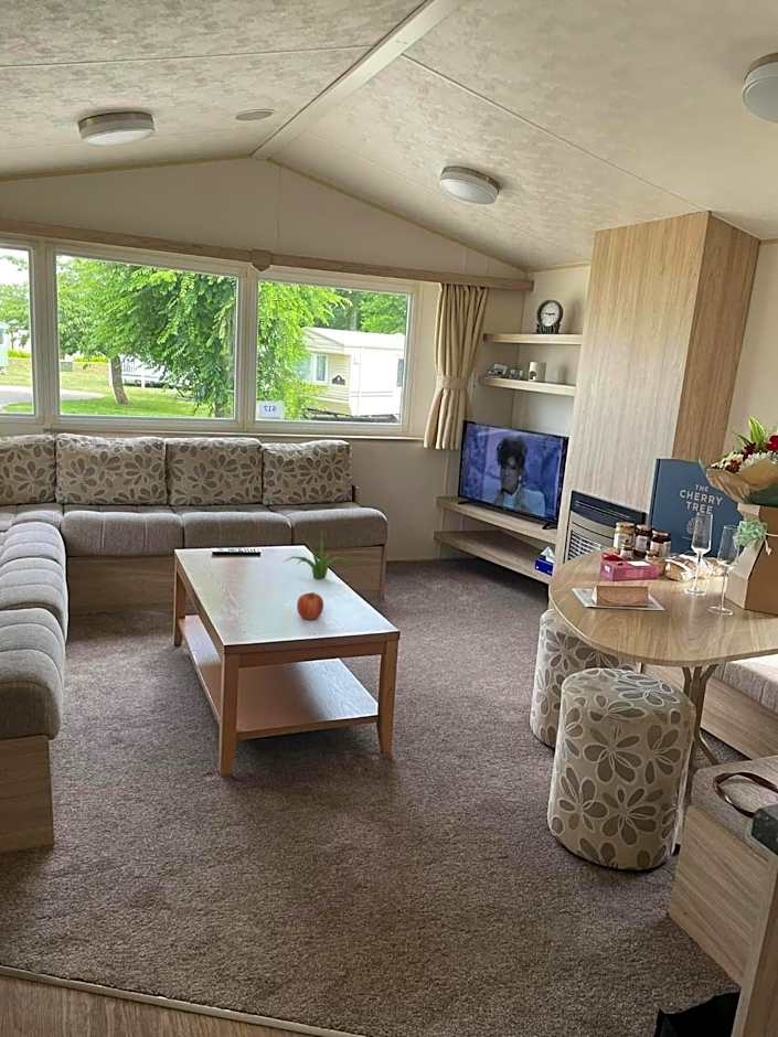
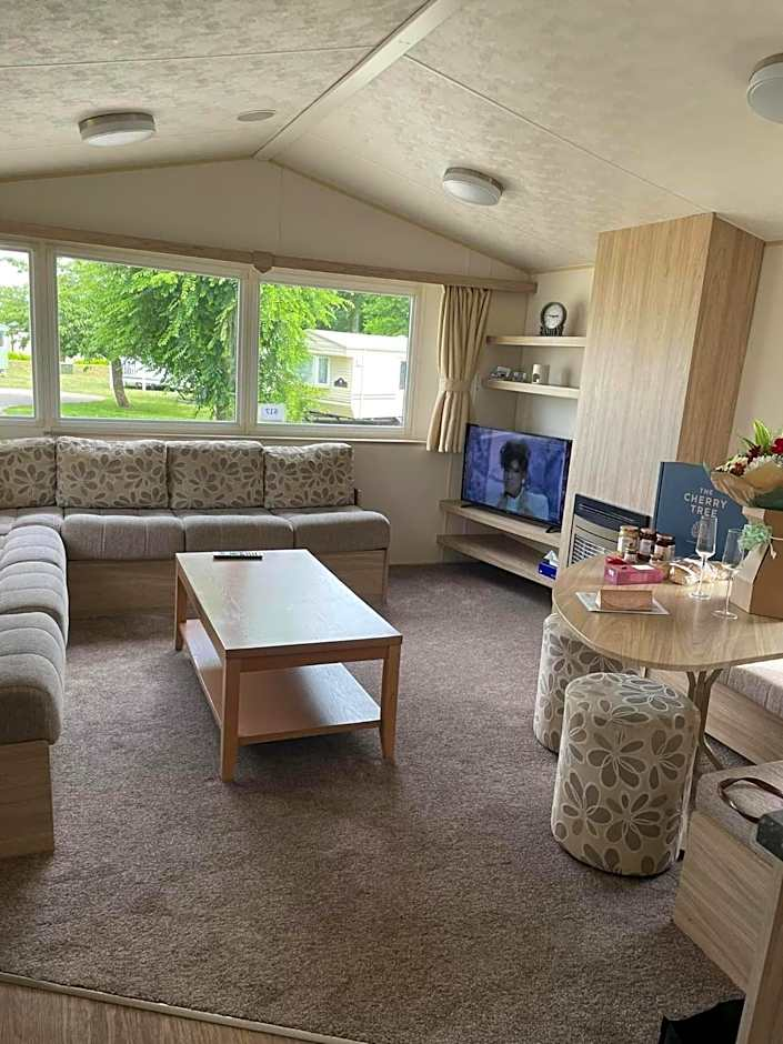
- fruit (310, 603)
- plant (315, 552)
